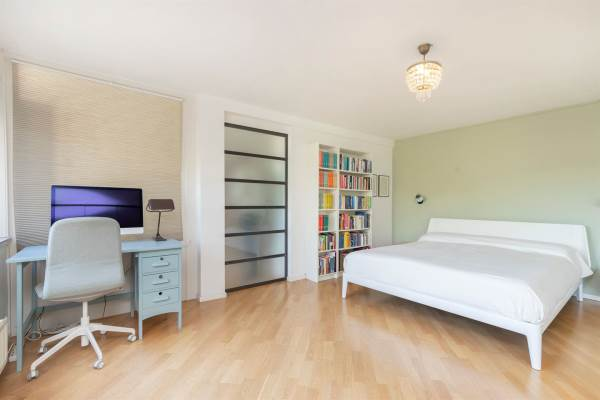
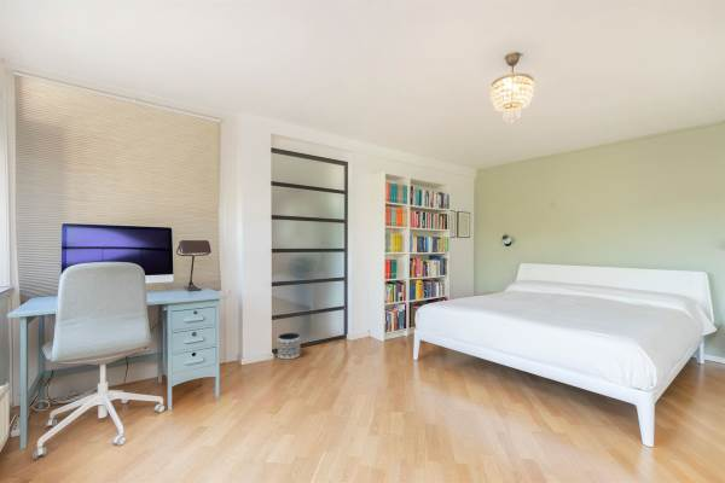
+ planter (289, 345)
